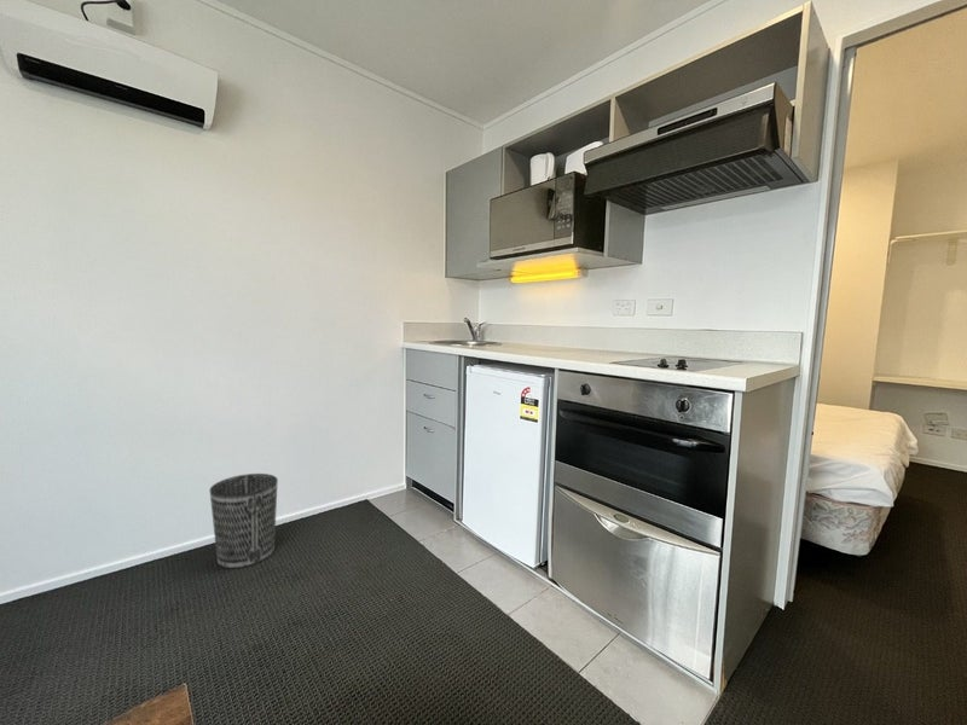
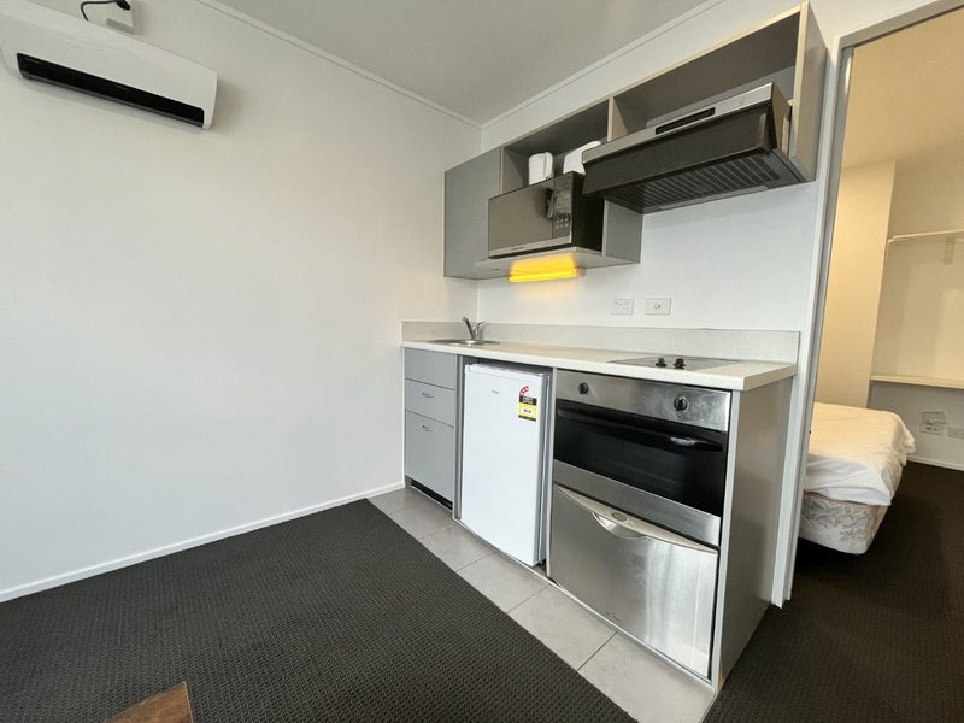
- wastebasket (245, 518)
